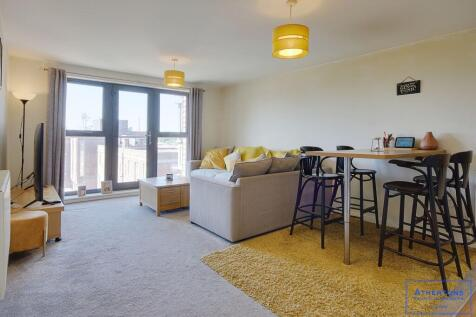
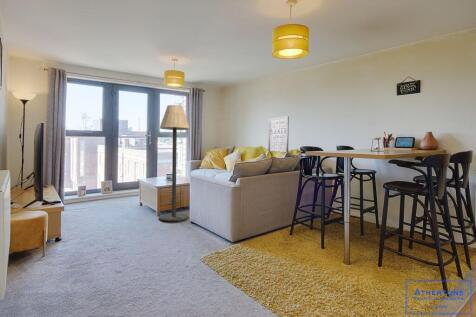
+ wall art (278, 136)
+ floor lamp (174, 162)
